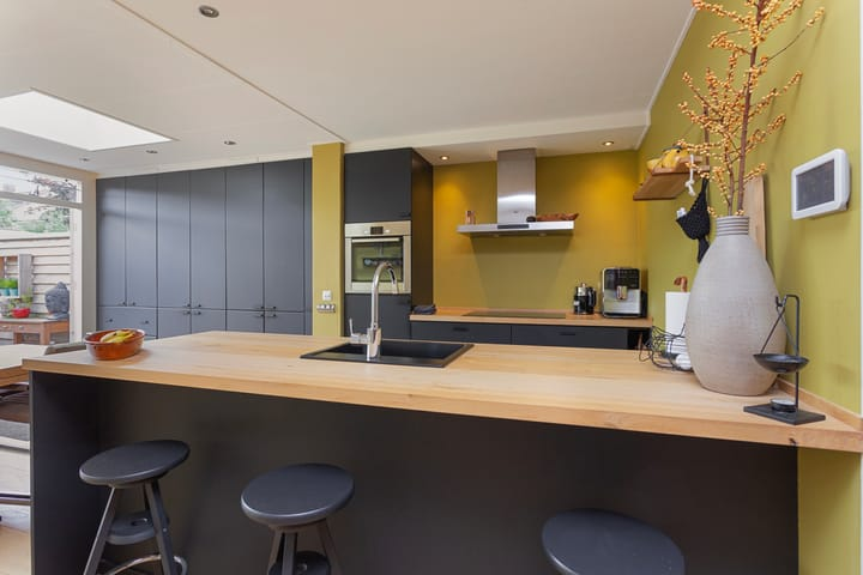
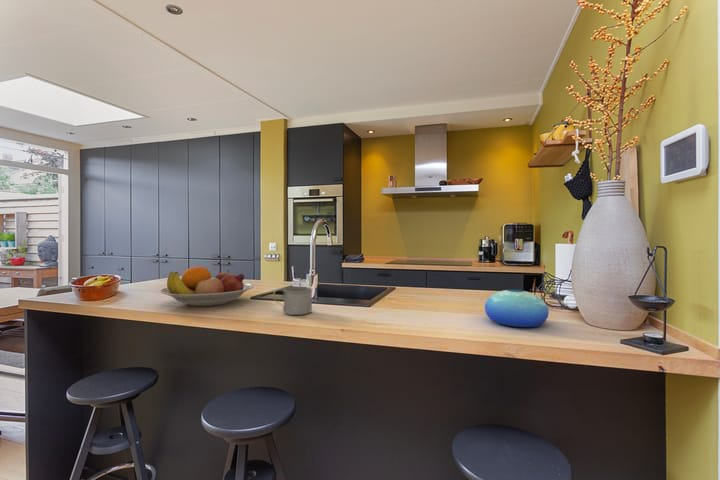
+ mug (295, 300)
+ bowl (515, 306)
+ fruit bowl (209, 284)
